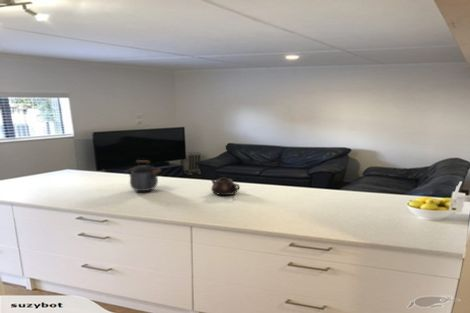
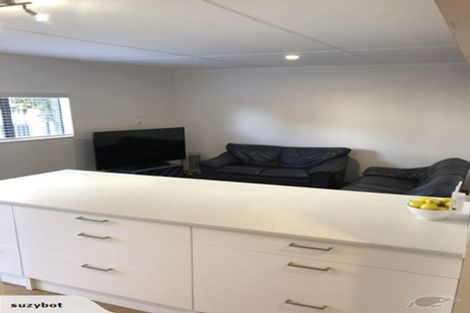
- kettle (143, 175)
- teapot (224, 185)
